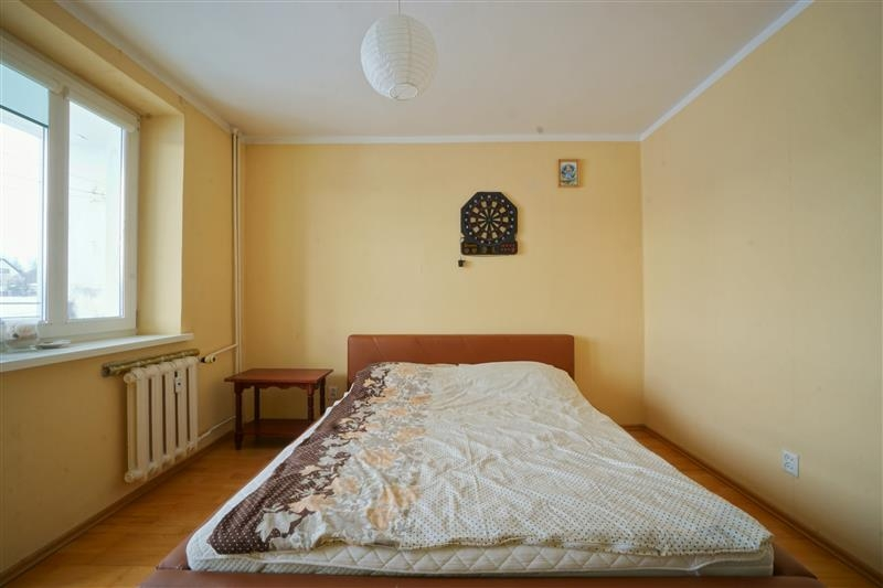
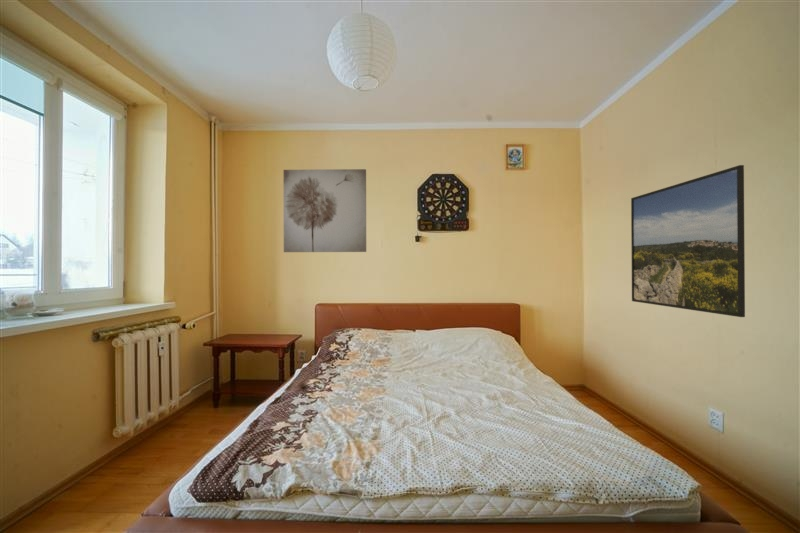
+ wall art (325, 210)
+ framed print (677, 246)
